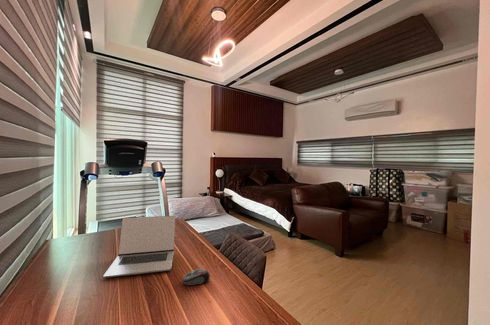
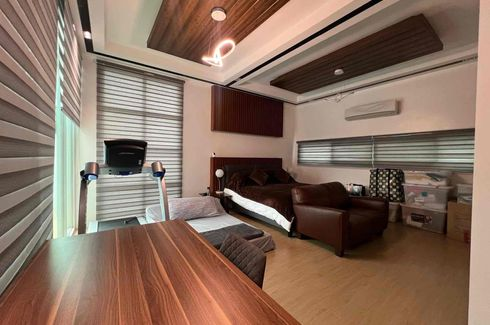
- laptop (144, 242)
- computer mouse (196, 275)
